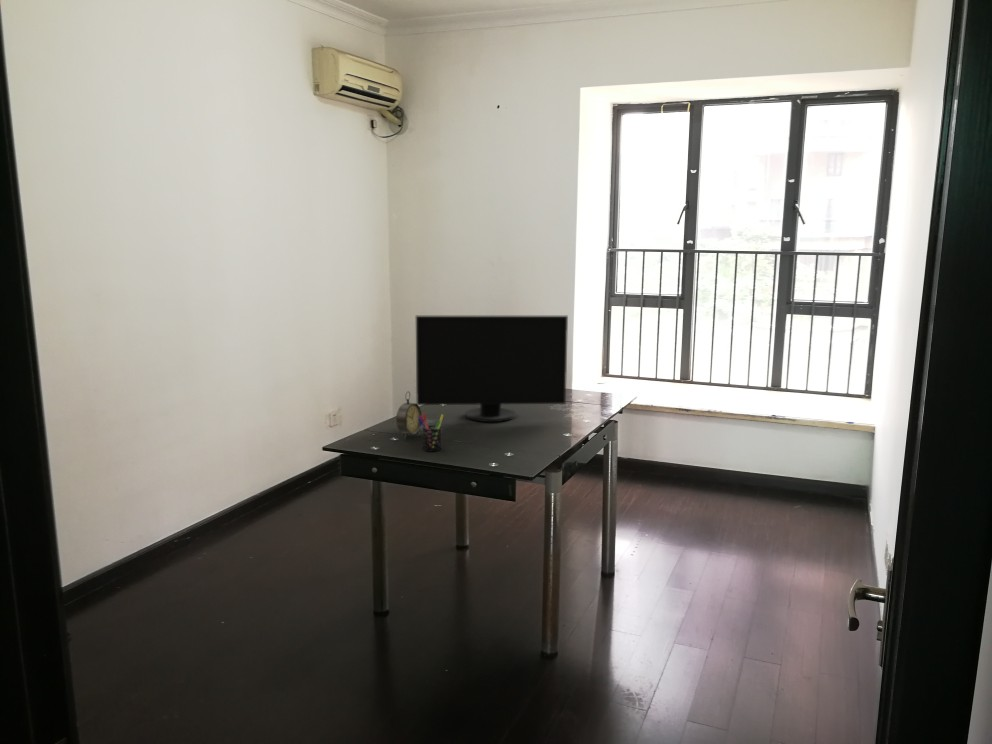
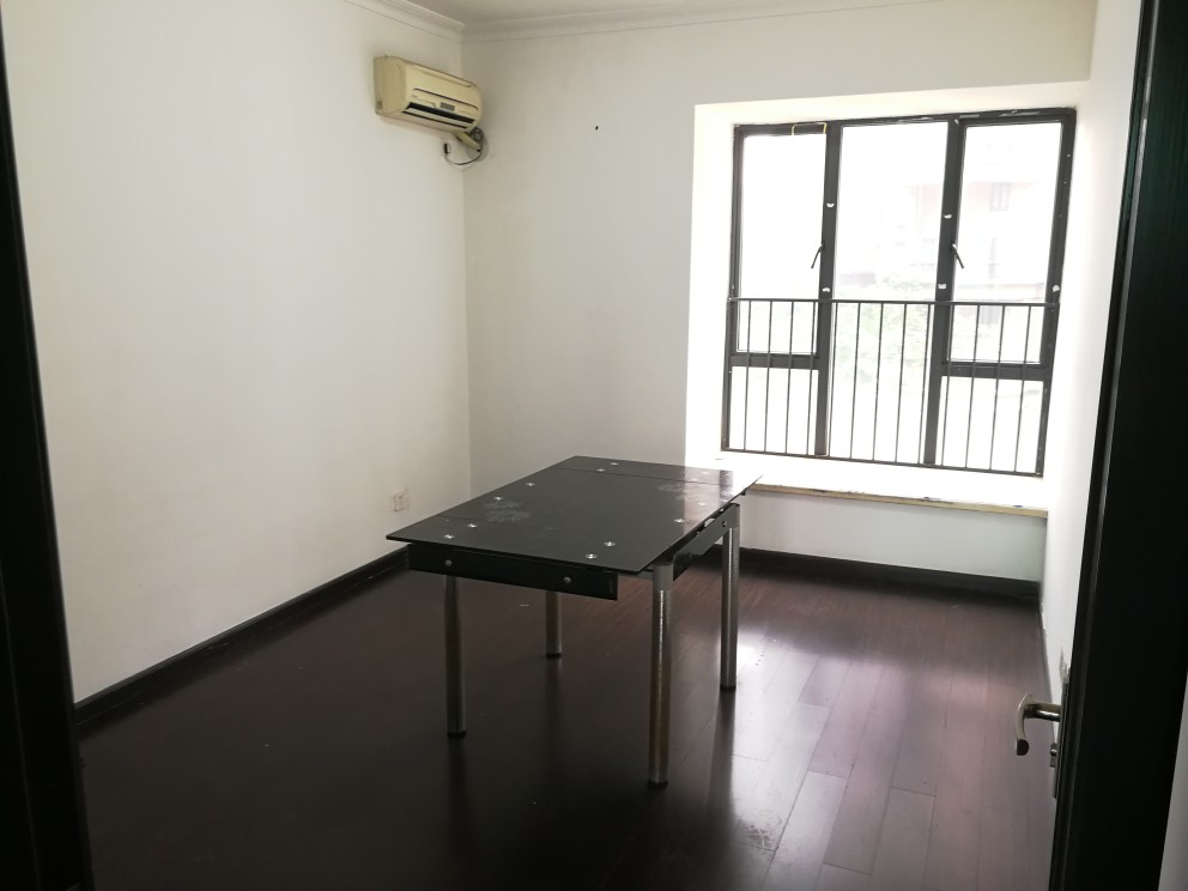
- computer monitor (490, 365)
- pen holder (432, 431)
- alarm clock (408, 414)
